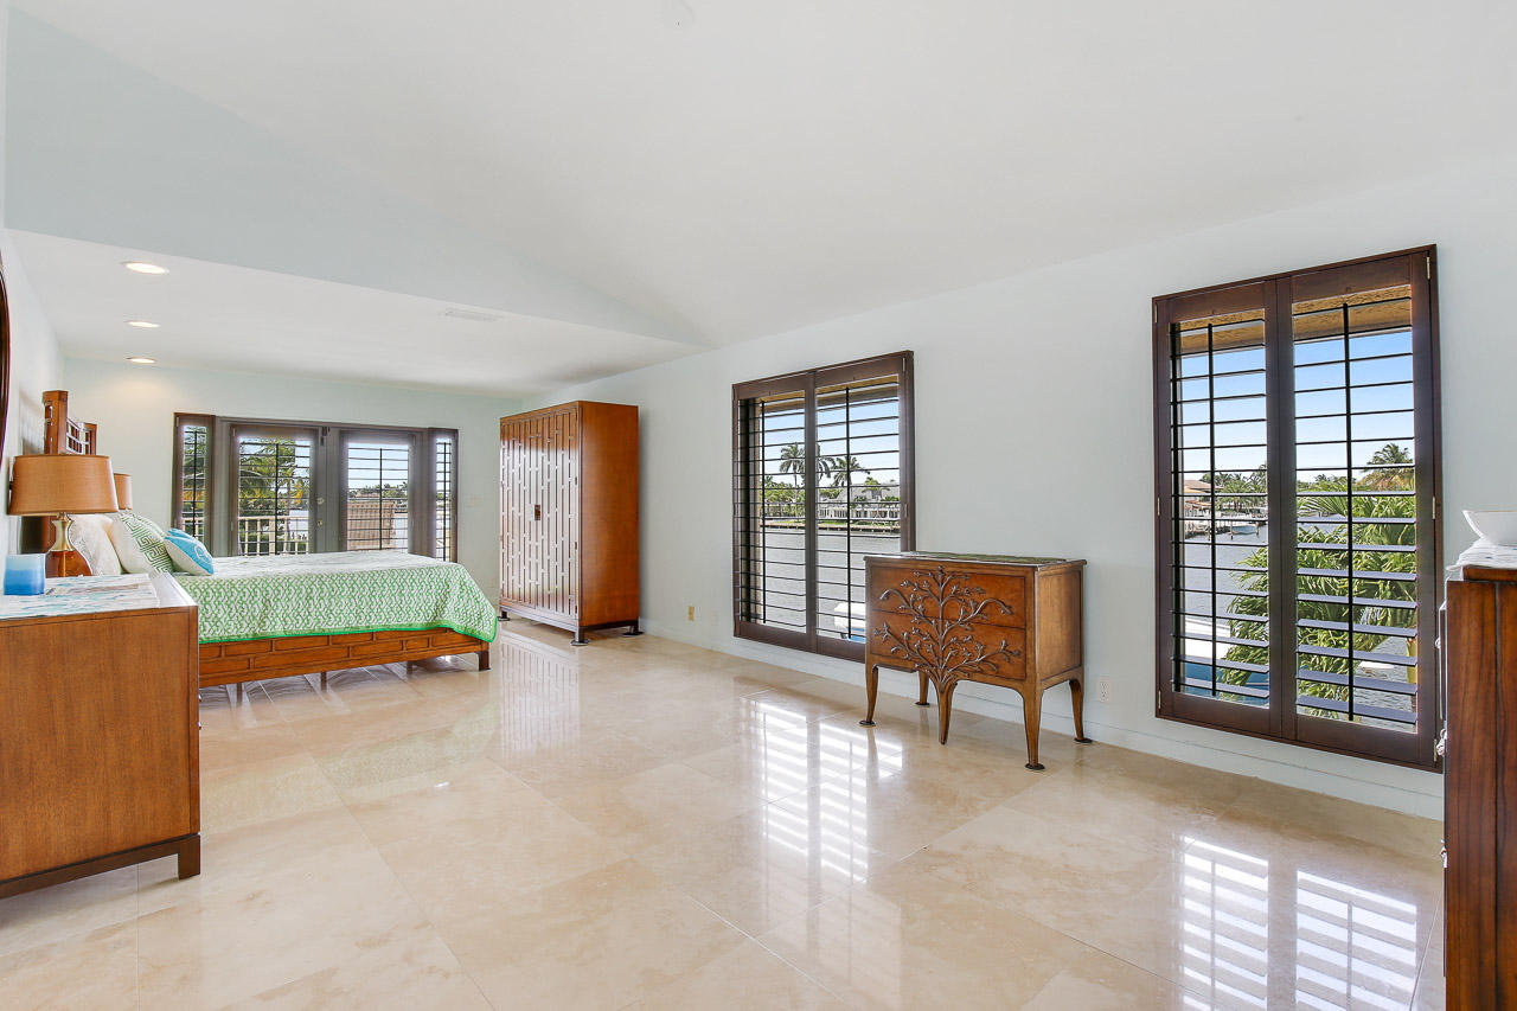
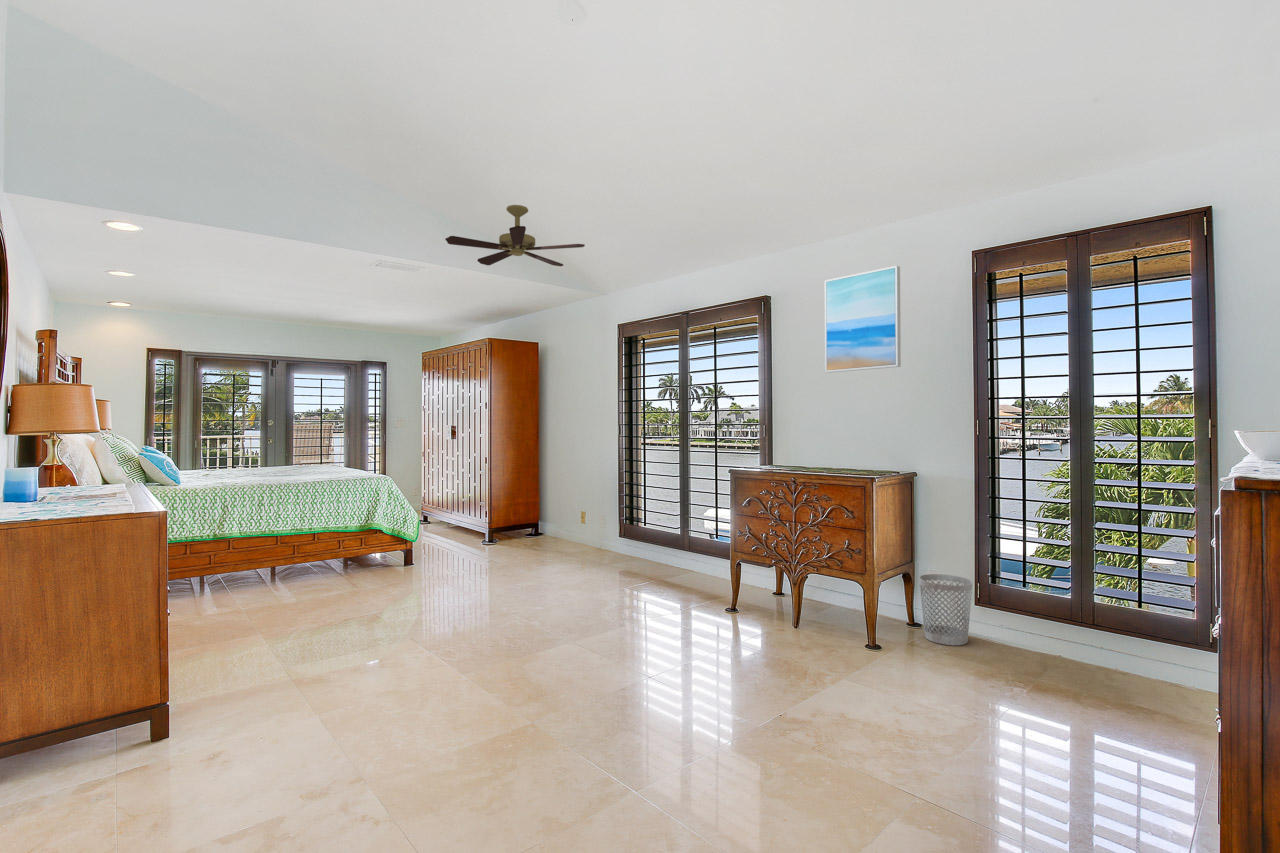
+ wall art (861, 321)
+ wastebasket (944, 609)
+ ceiling fan (516, 229)
